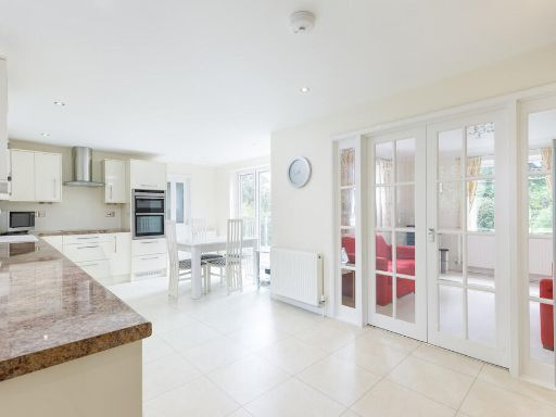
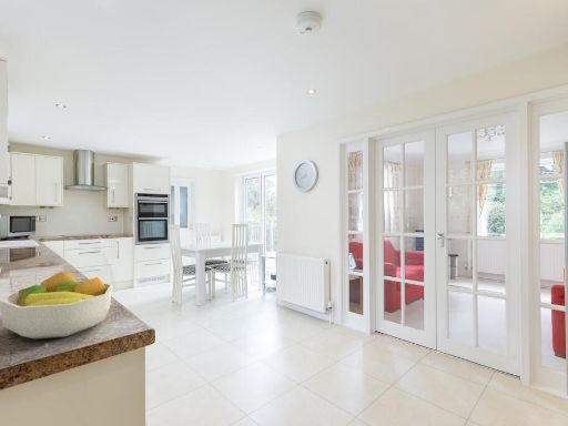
+ fruit bowl (61, 300)
